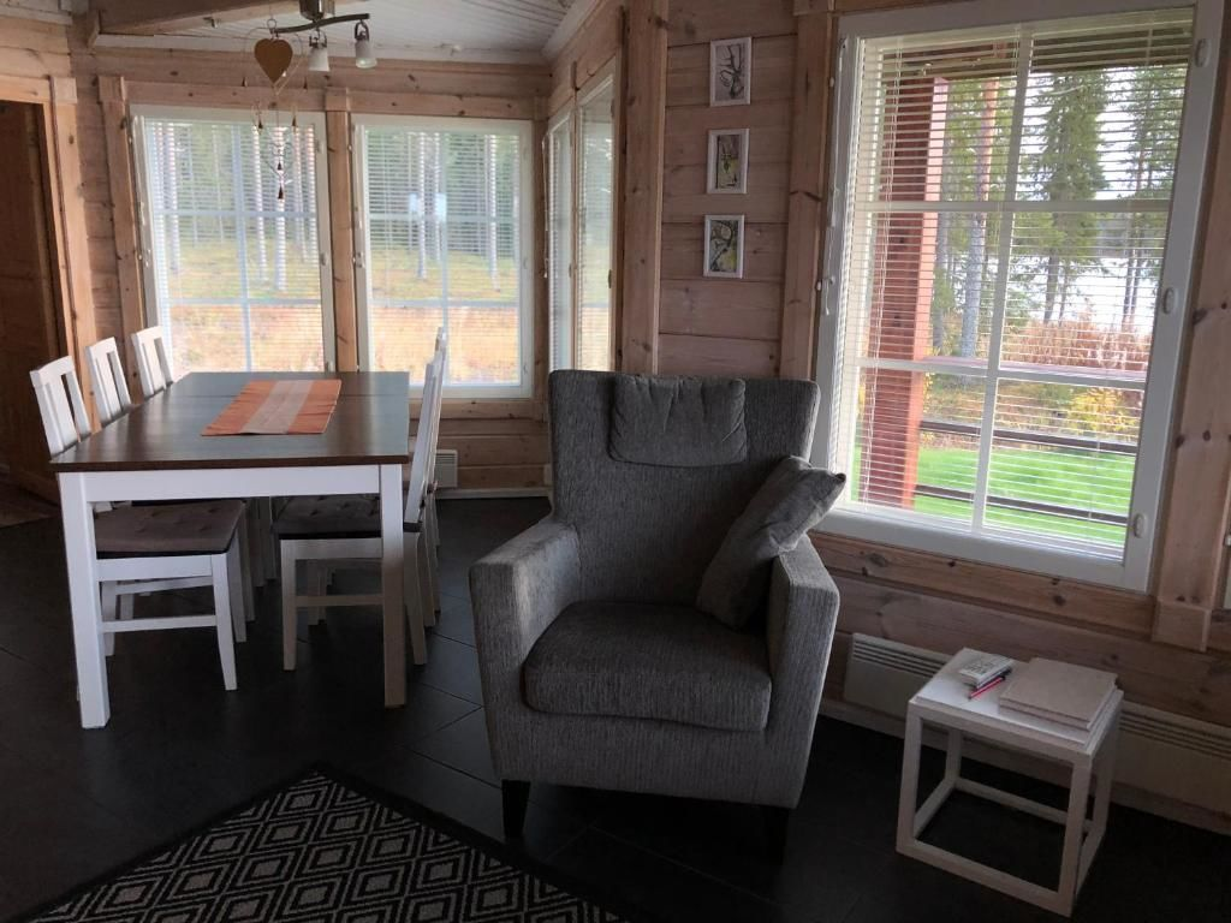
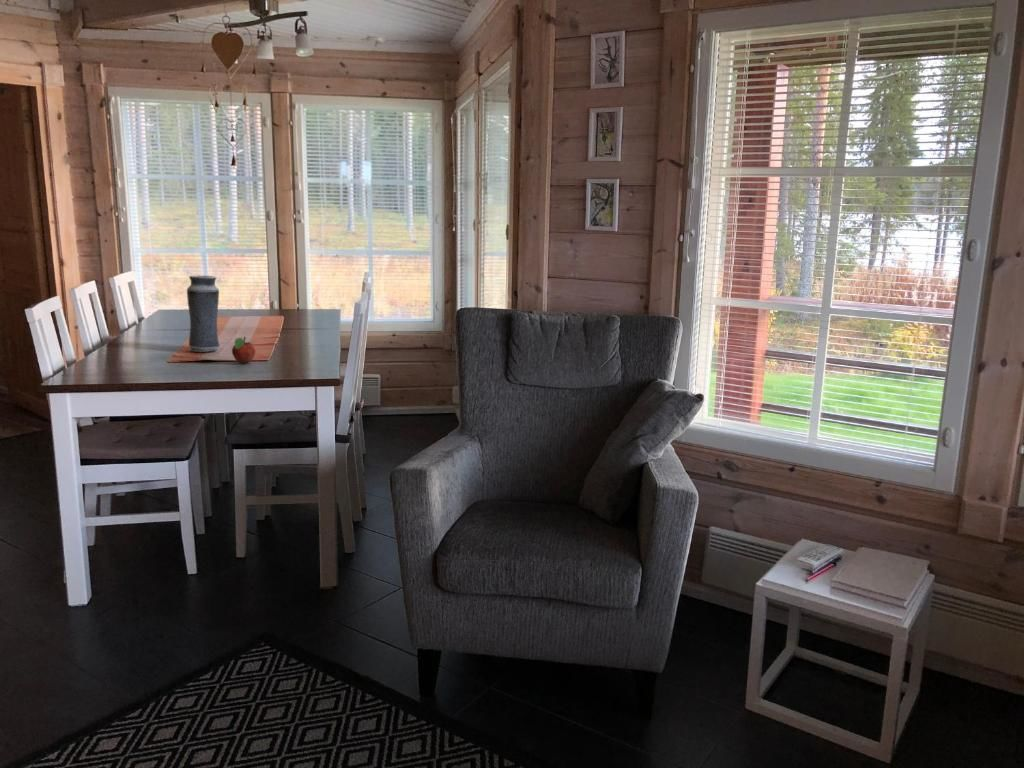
+ vase (203, 313)
+ fruit (242, 350)
